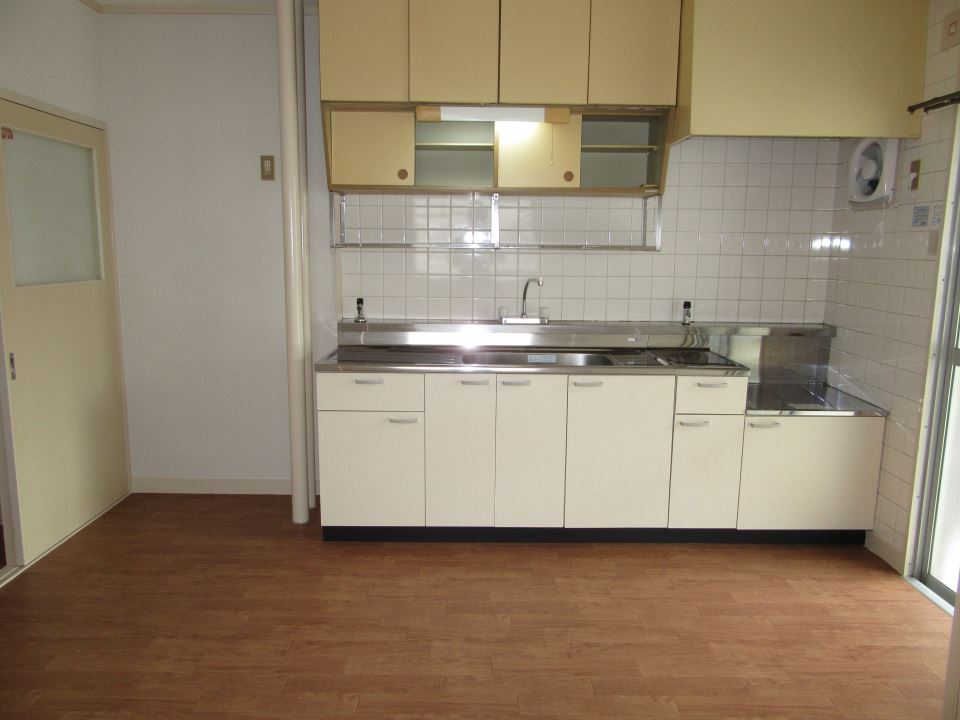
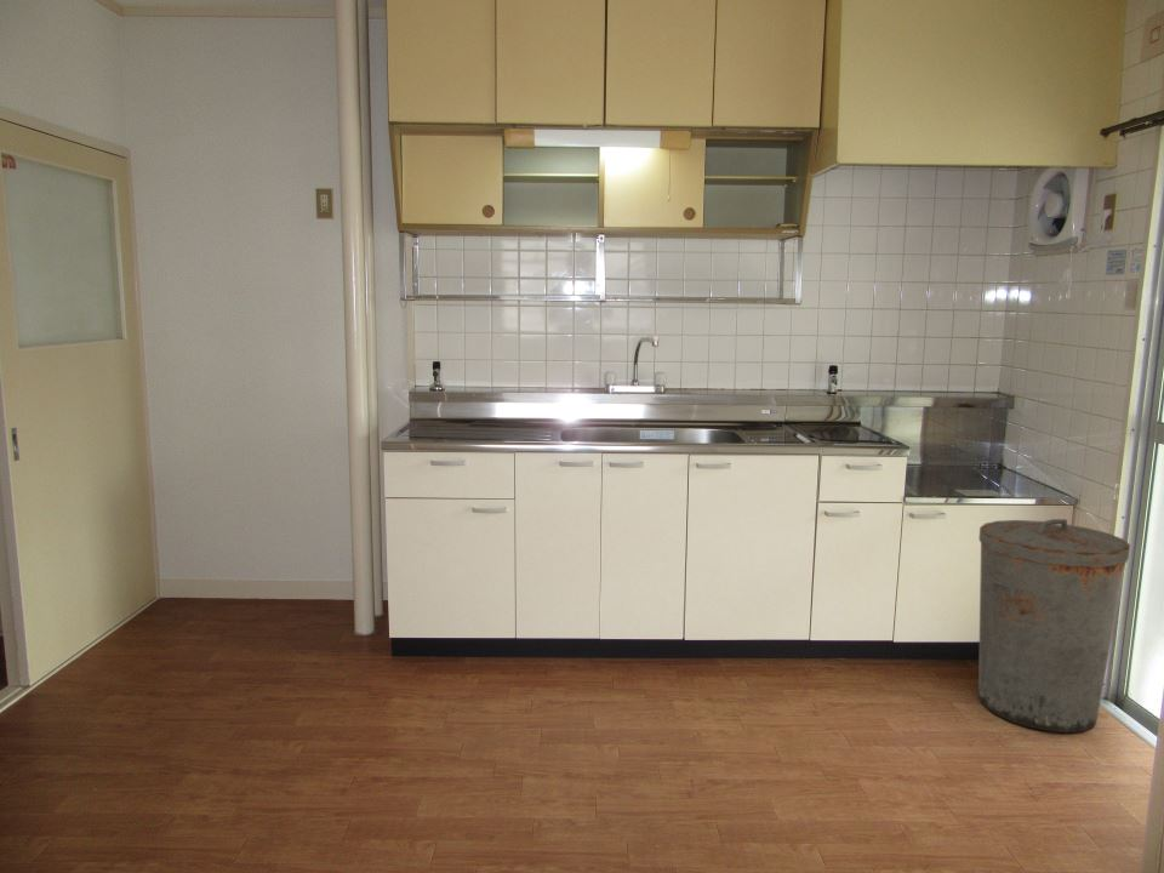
+ trash can (1044, 614)
